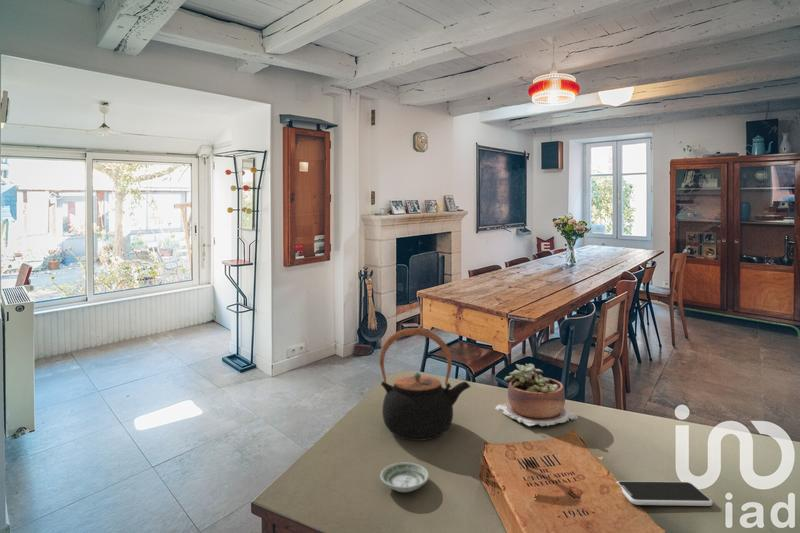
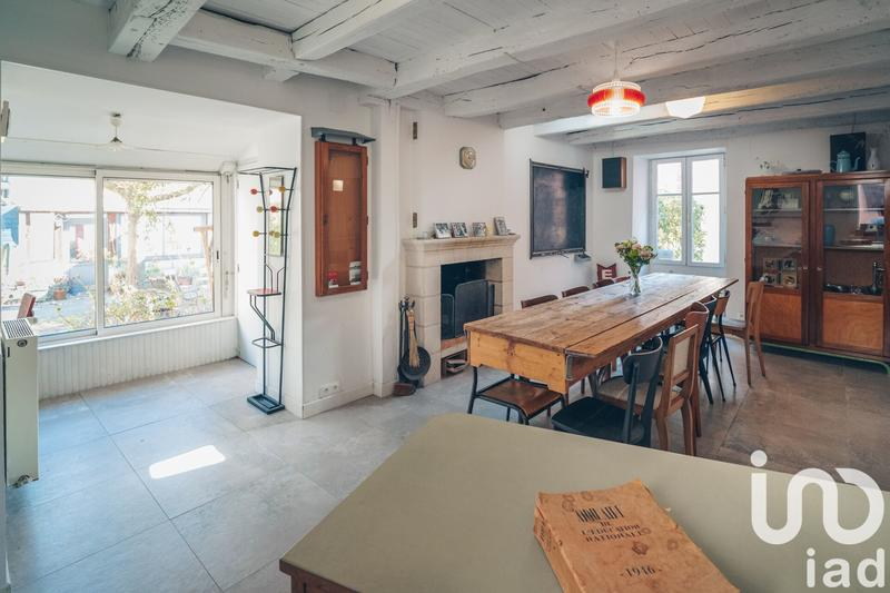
- succulent plant (535, 389)
- teapot (424, 379)
- saucer (404, 479)
- smartphone (662, 492)
